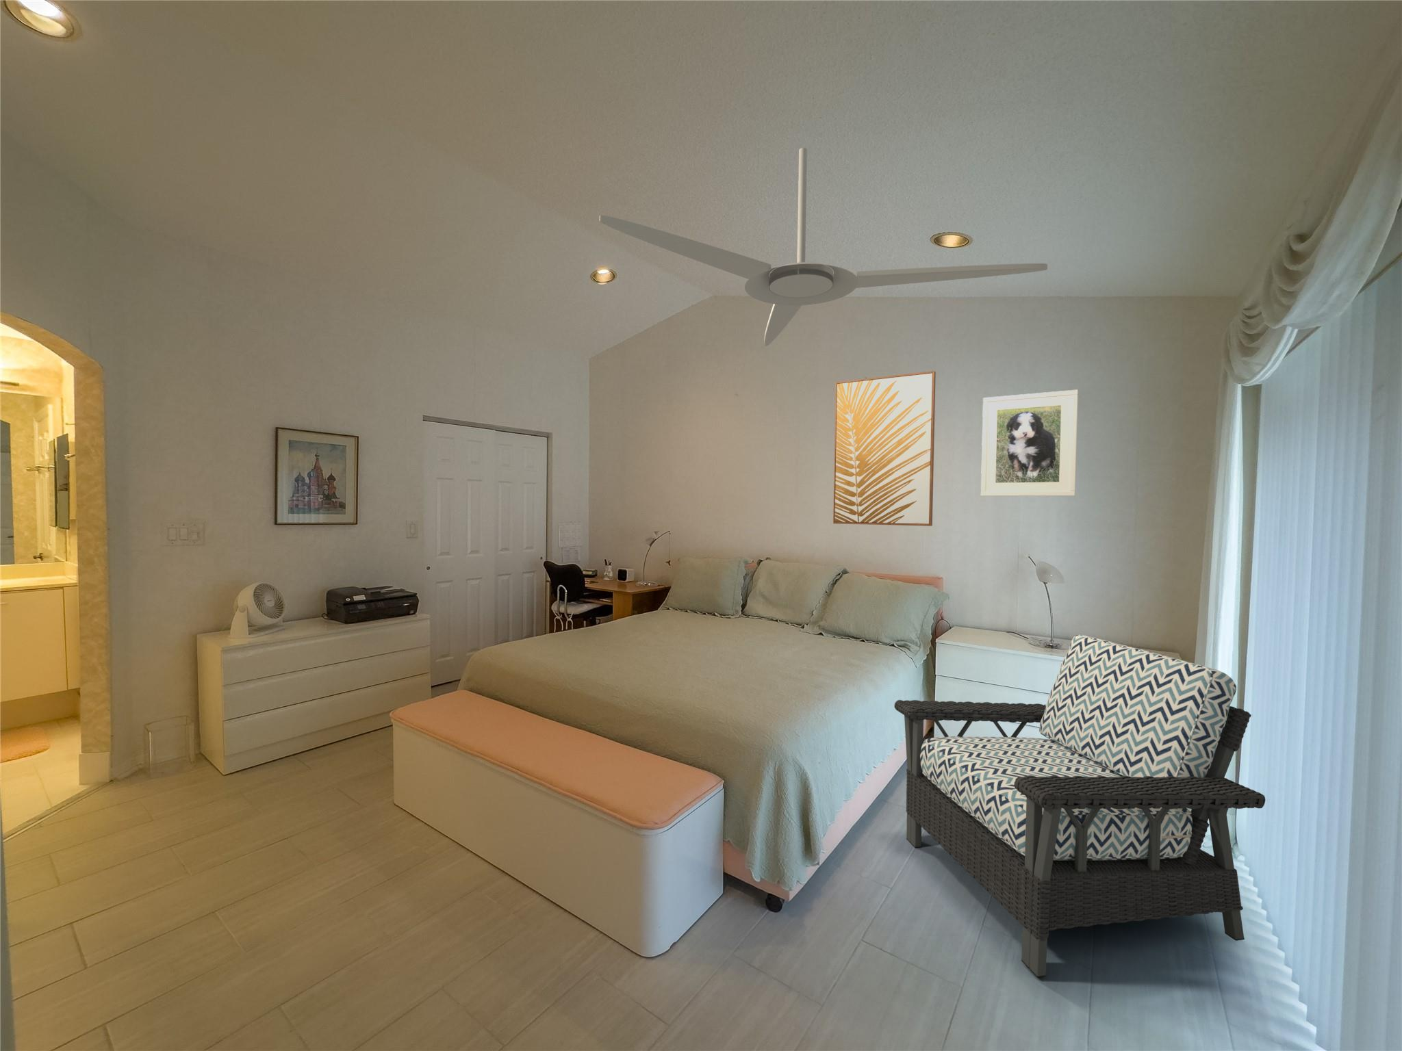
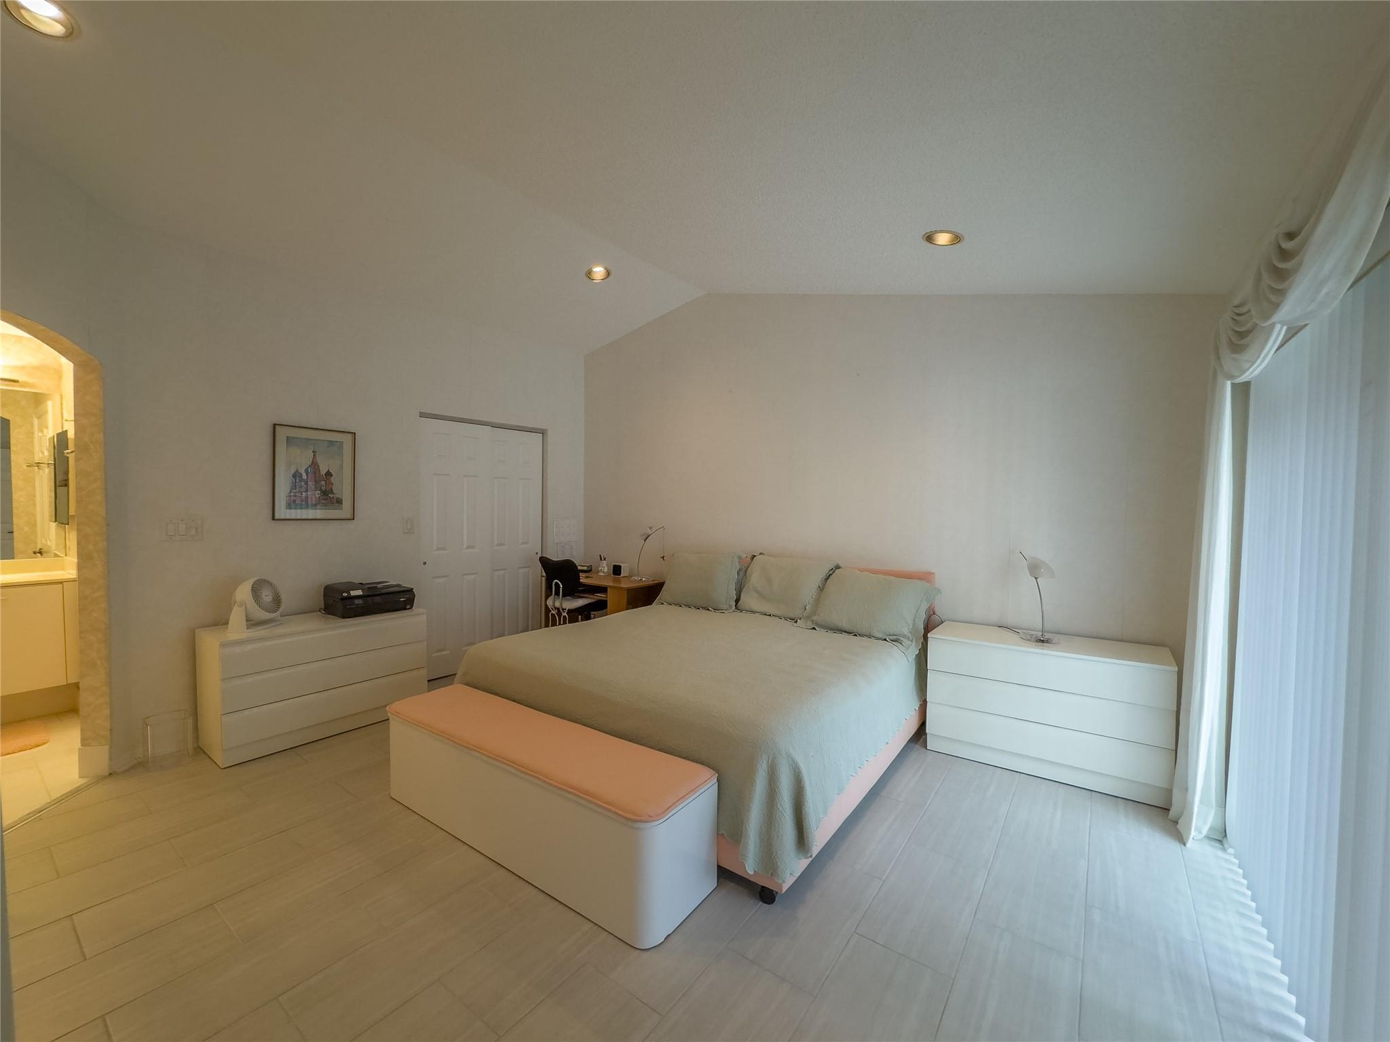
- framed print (1028, 445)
- armchair (1060, 768)
- wall art (882, 450)
- ceiling fan (805, 226)
